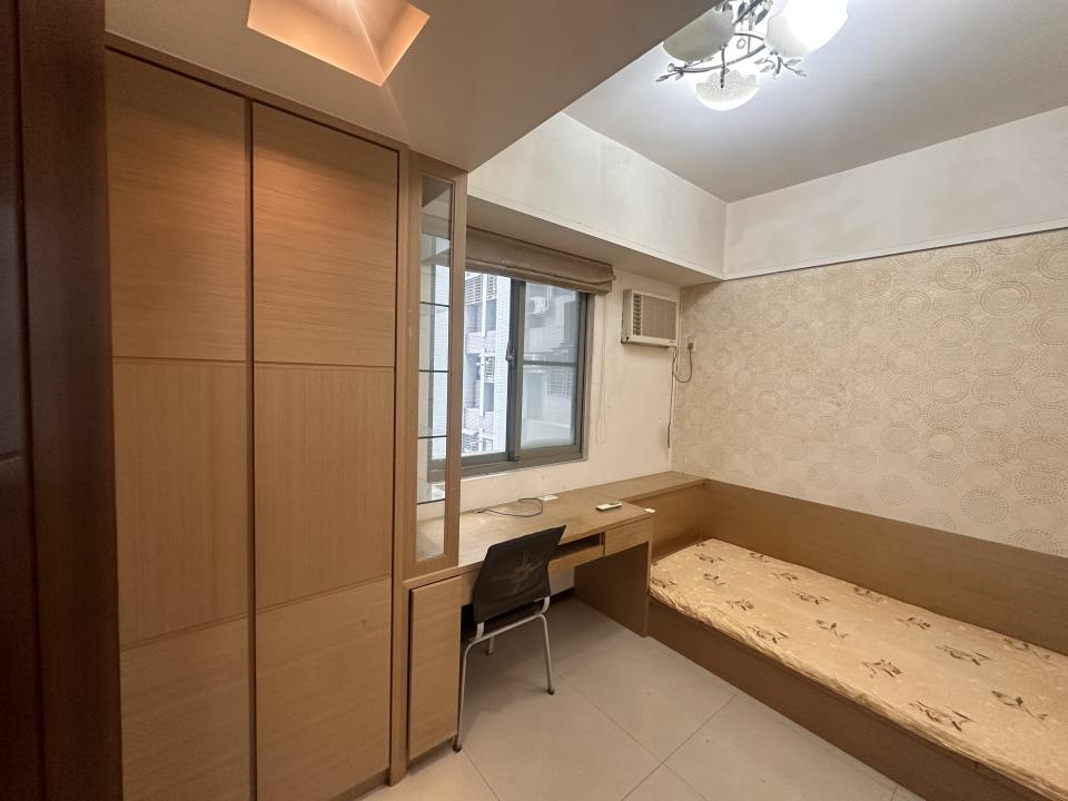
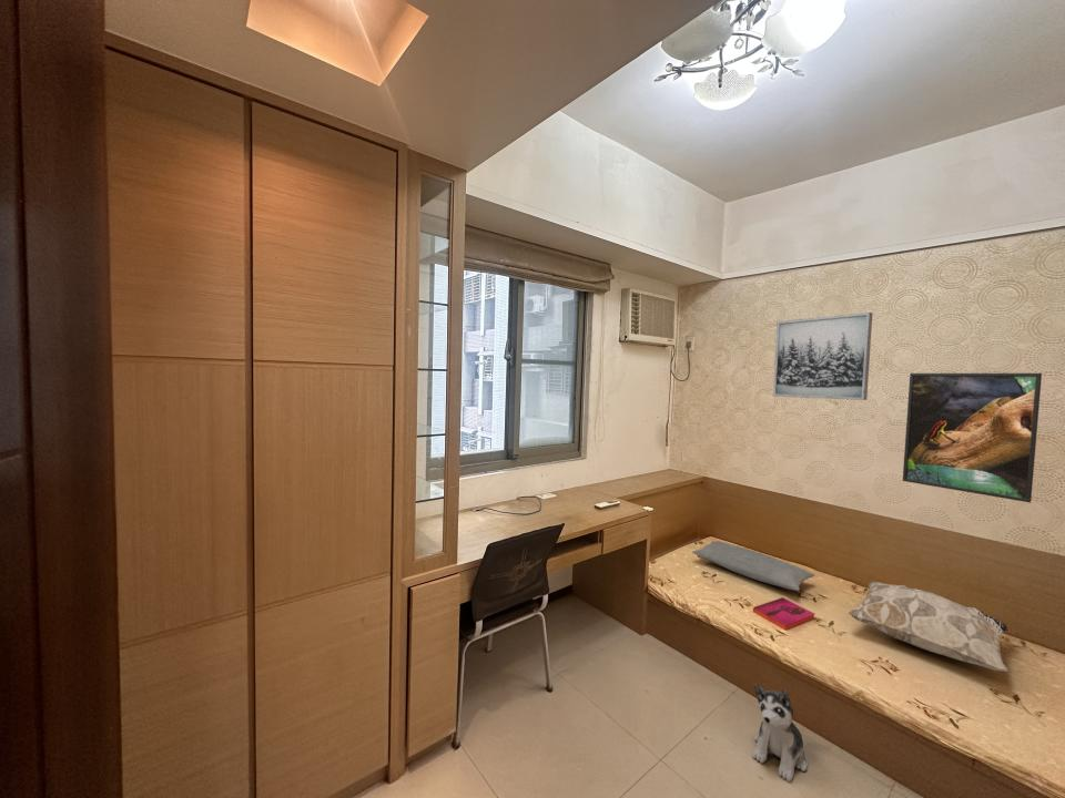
+ decorative pillow (926, 618)
+ wall art (818, 358)
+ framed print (965, 432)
+ hardback book (783, 613)
+ plush toy (781, 717)
+ pillow (750, 563)
